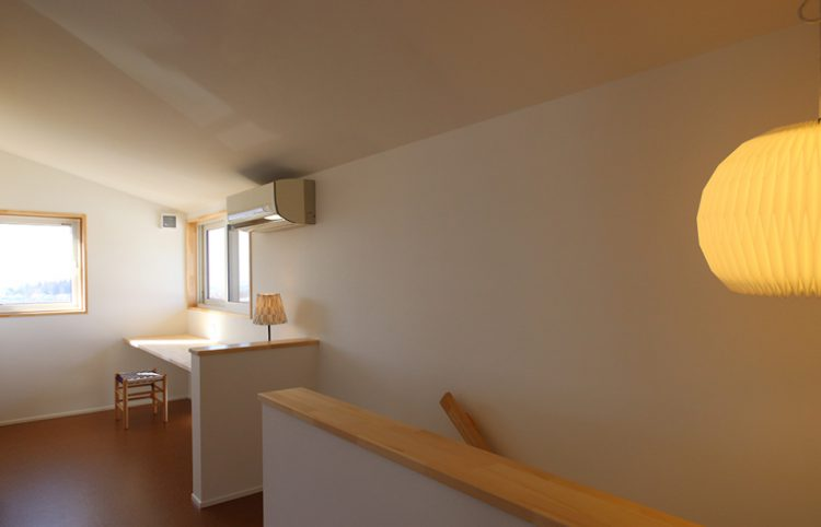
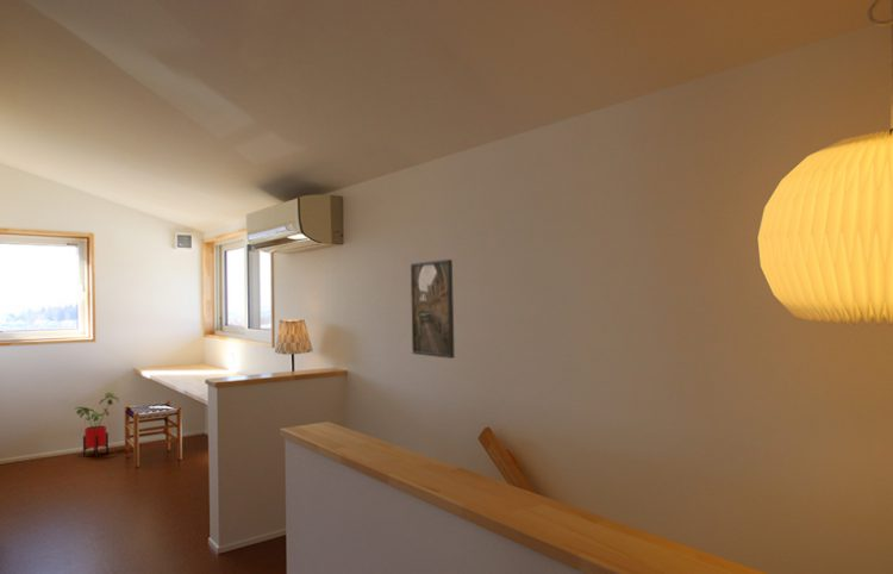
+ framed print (431, 308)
+ house plant (99, 424)
